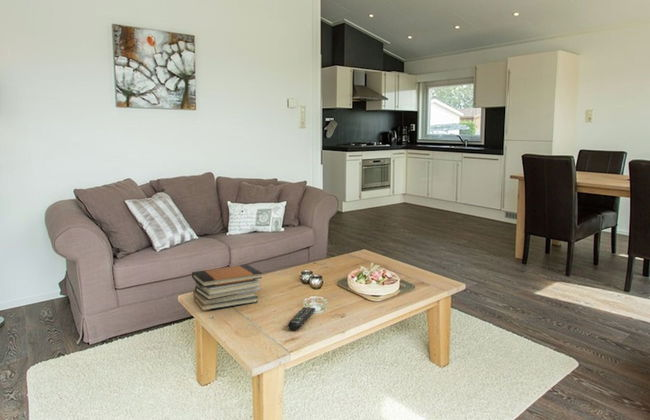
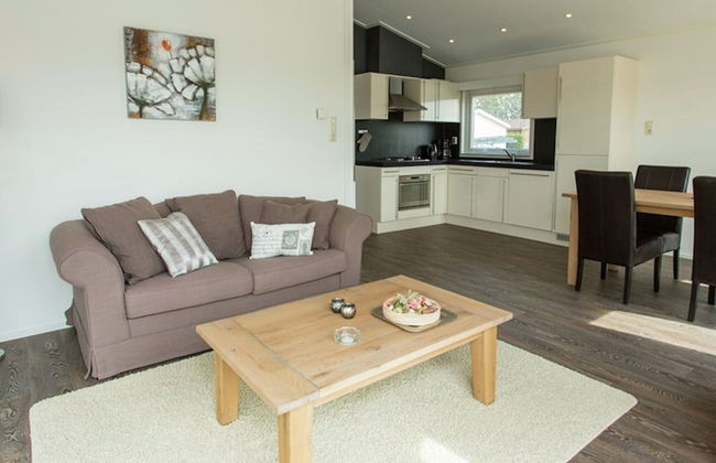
- book stack (227, 286)
- remote control (302, 317)
